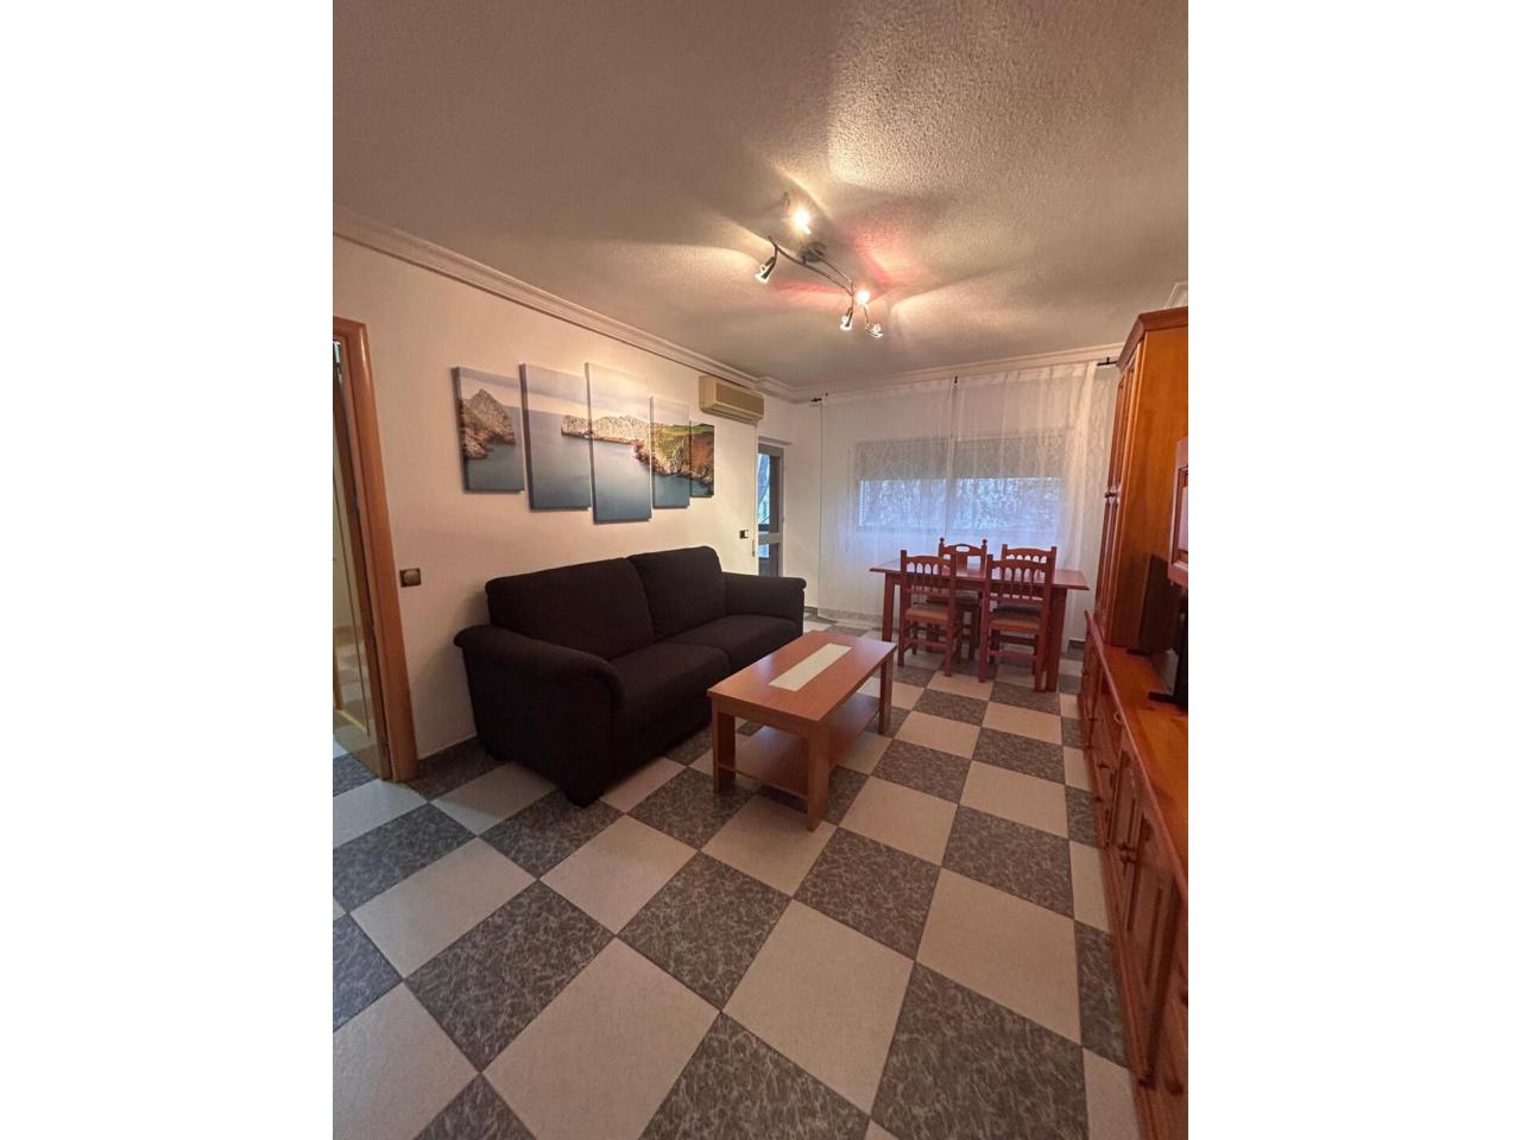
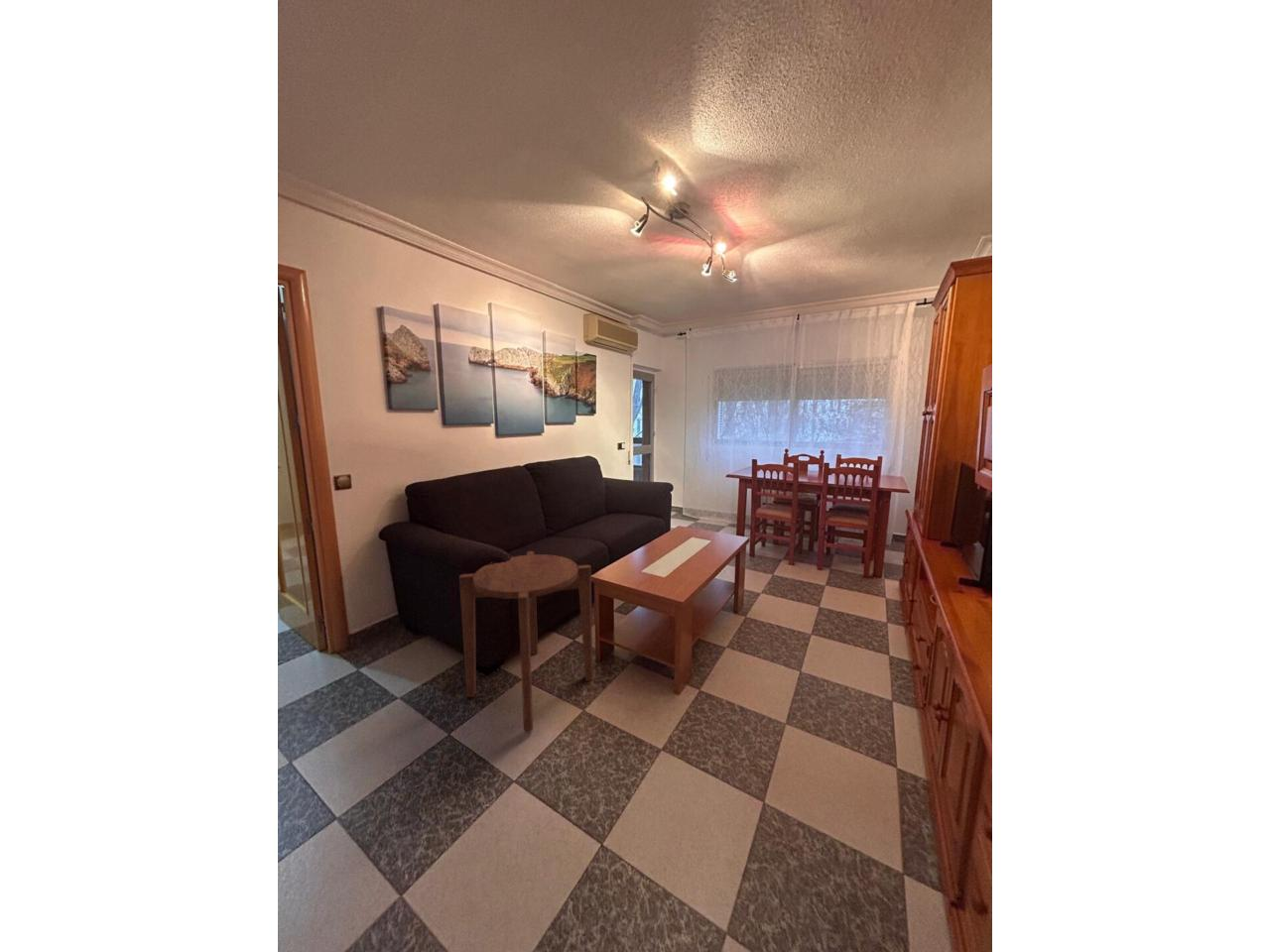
+ side table (529, 630)
